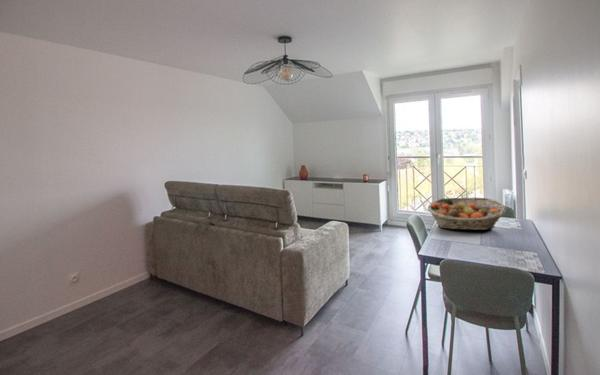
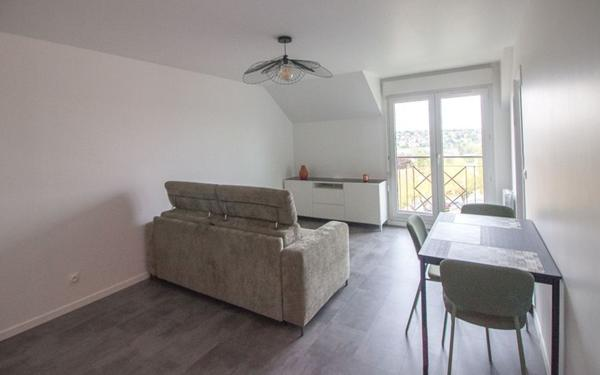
- fruit basket (465, 212)
